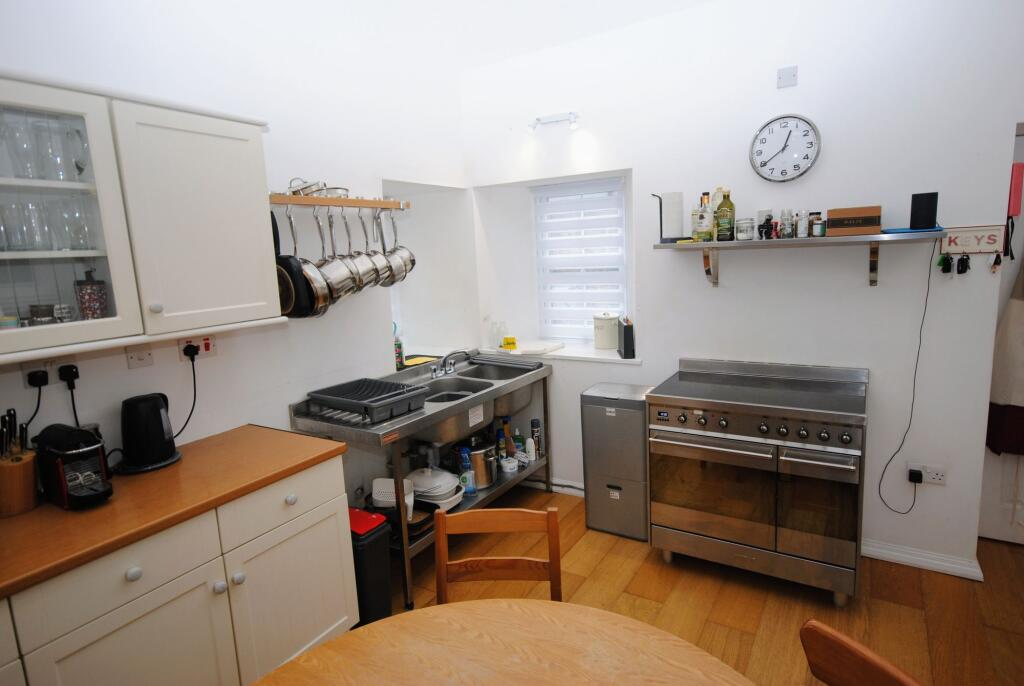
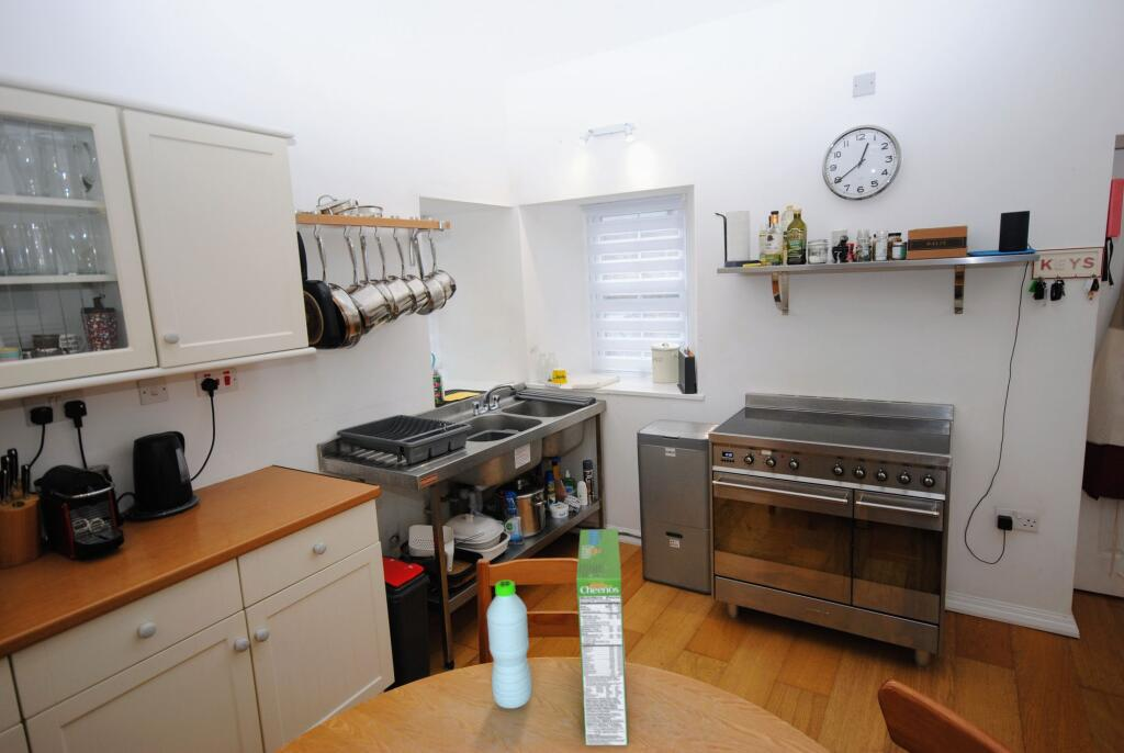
+ water bottle (508, 642)
+ cereal box (603, 629)
